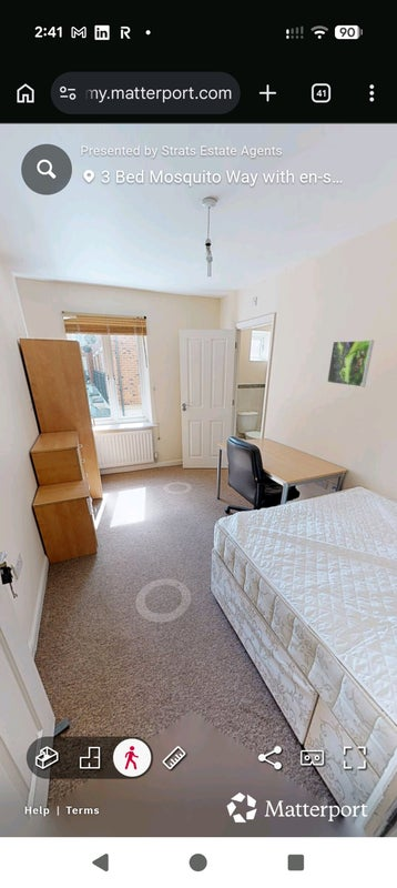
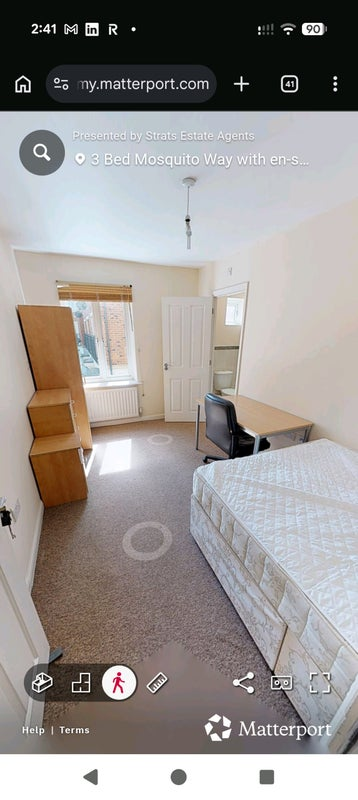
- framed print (348, 363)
